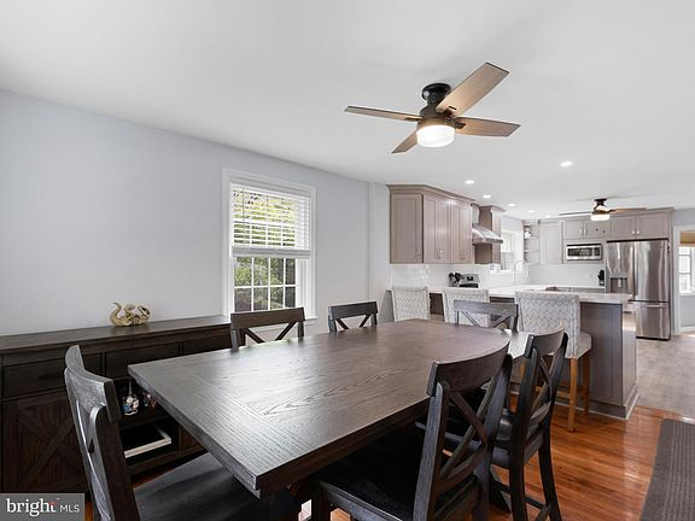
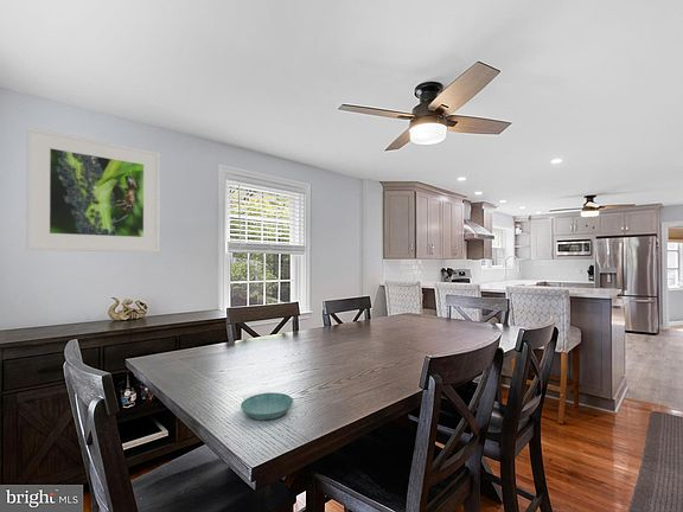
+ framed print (100, 196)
+ saucer (267, 407)
